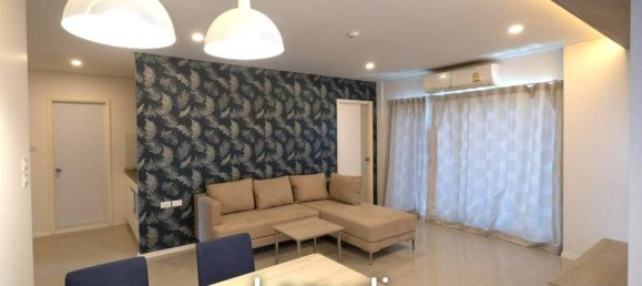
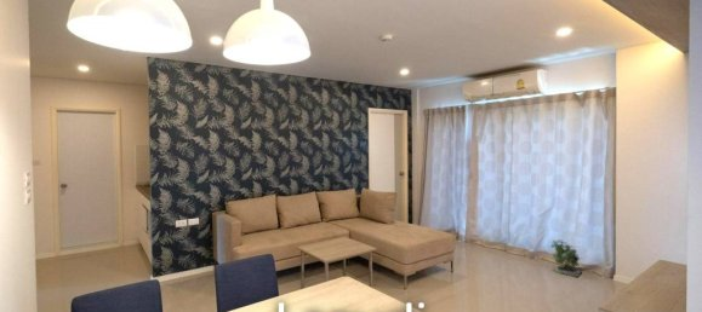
+ potted plant (565, 255)
